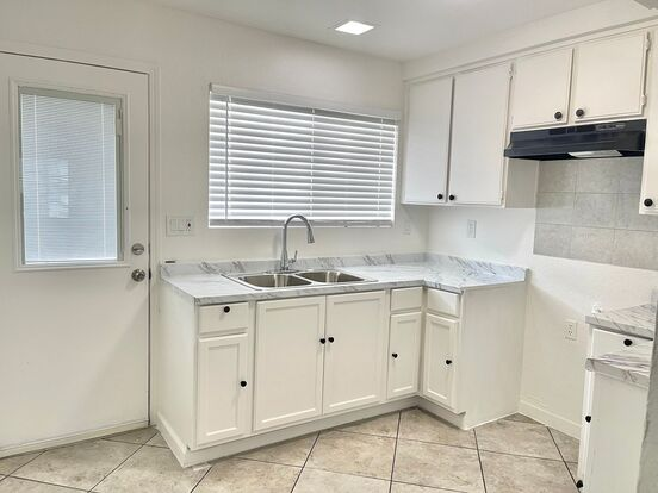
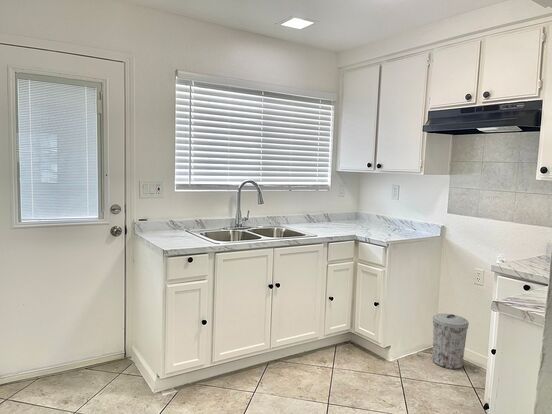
+ trash can (449, 338)
